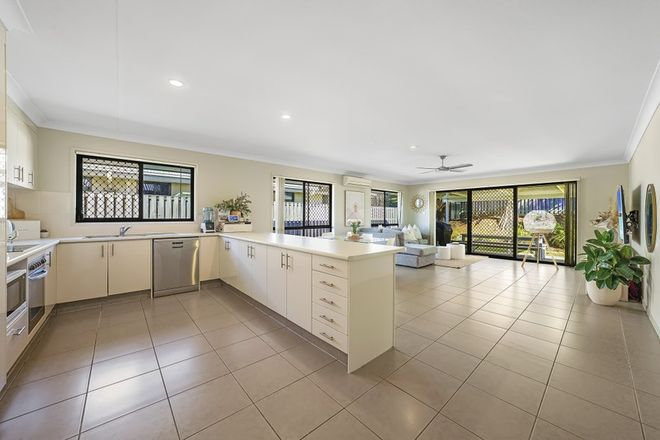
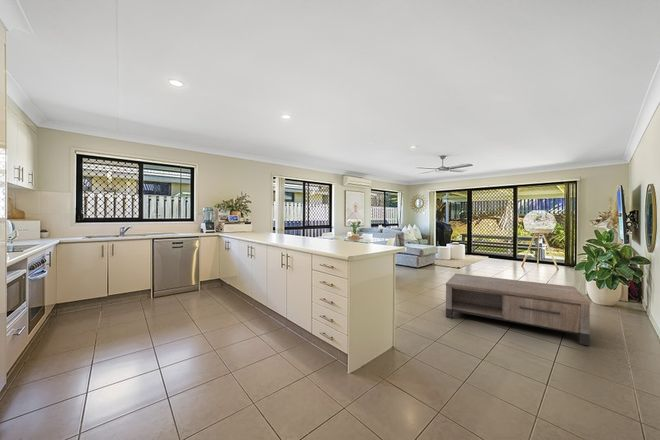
+ coffee table (508, 302)
